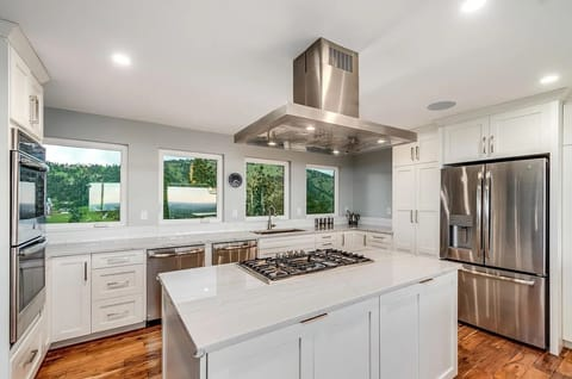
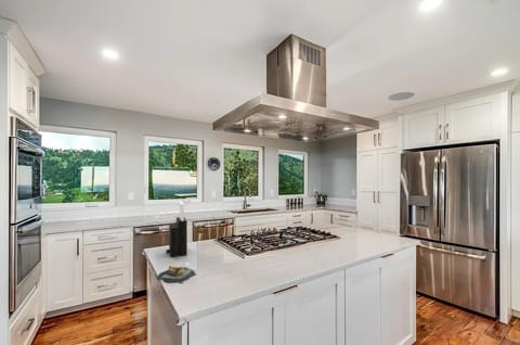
+ knife block (176, 227)
+ banana bunch (177, 270)
